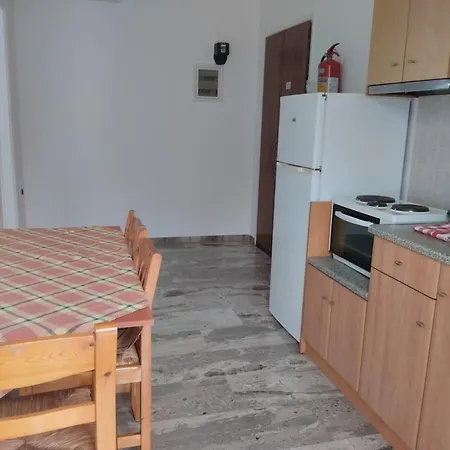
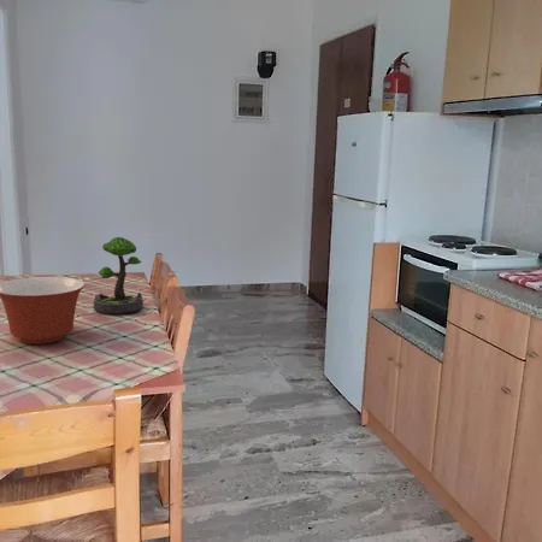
+ plant (117, 273)
+ mixing bowl (41, 311)
